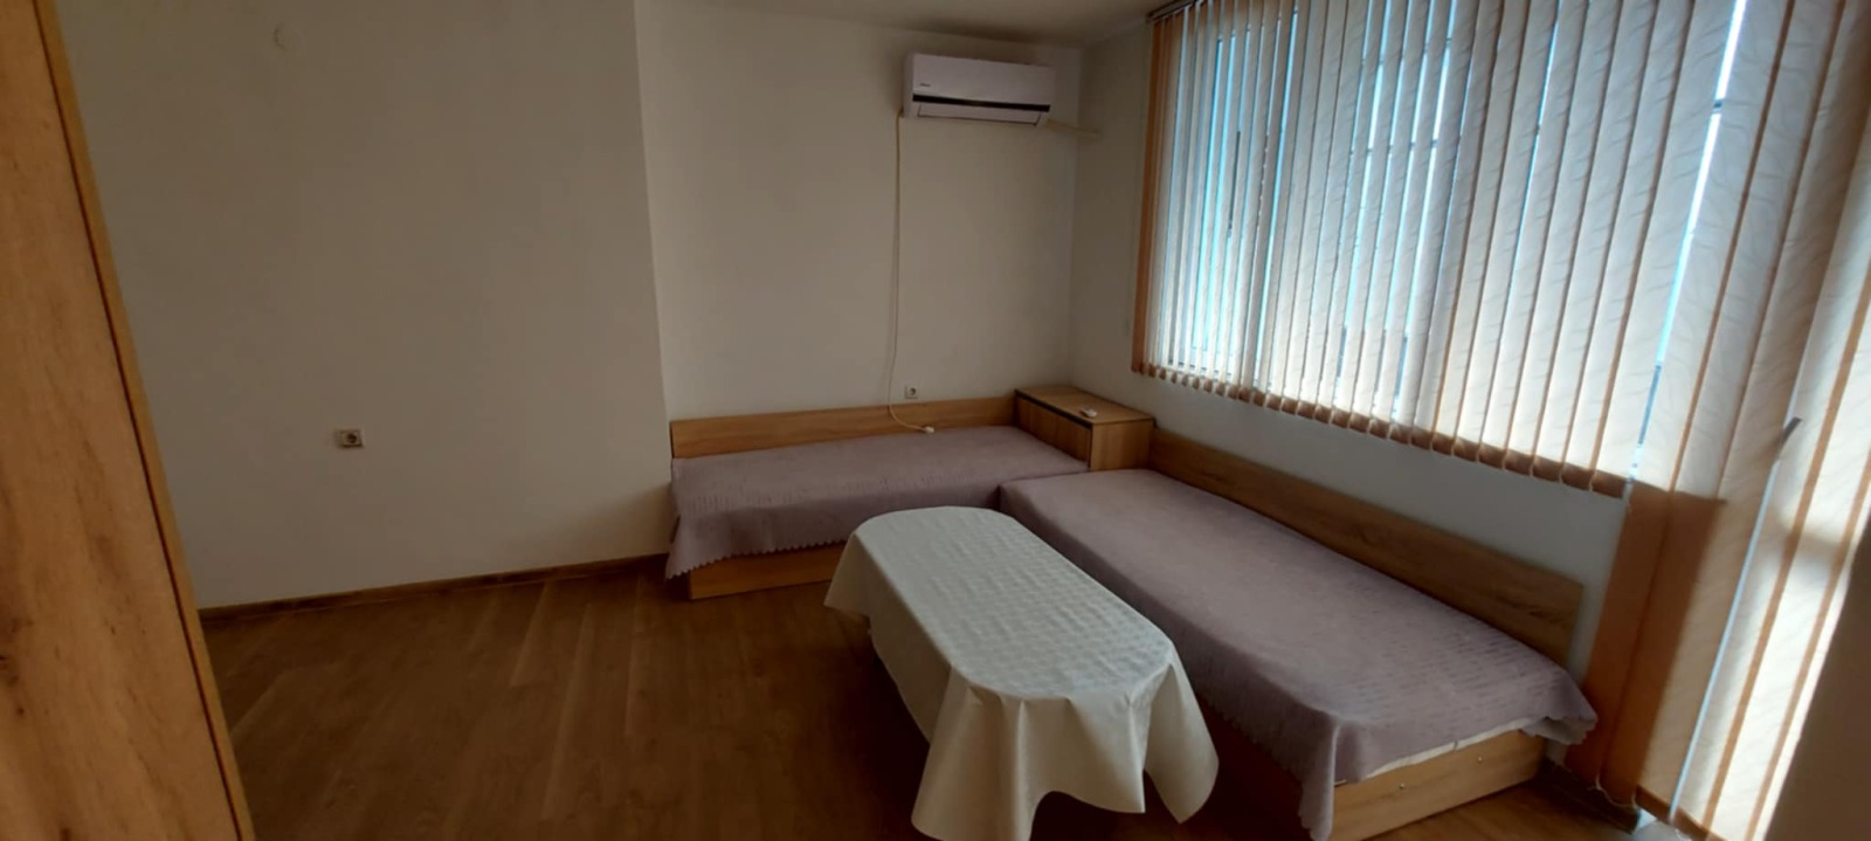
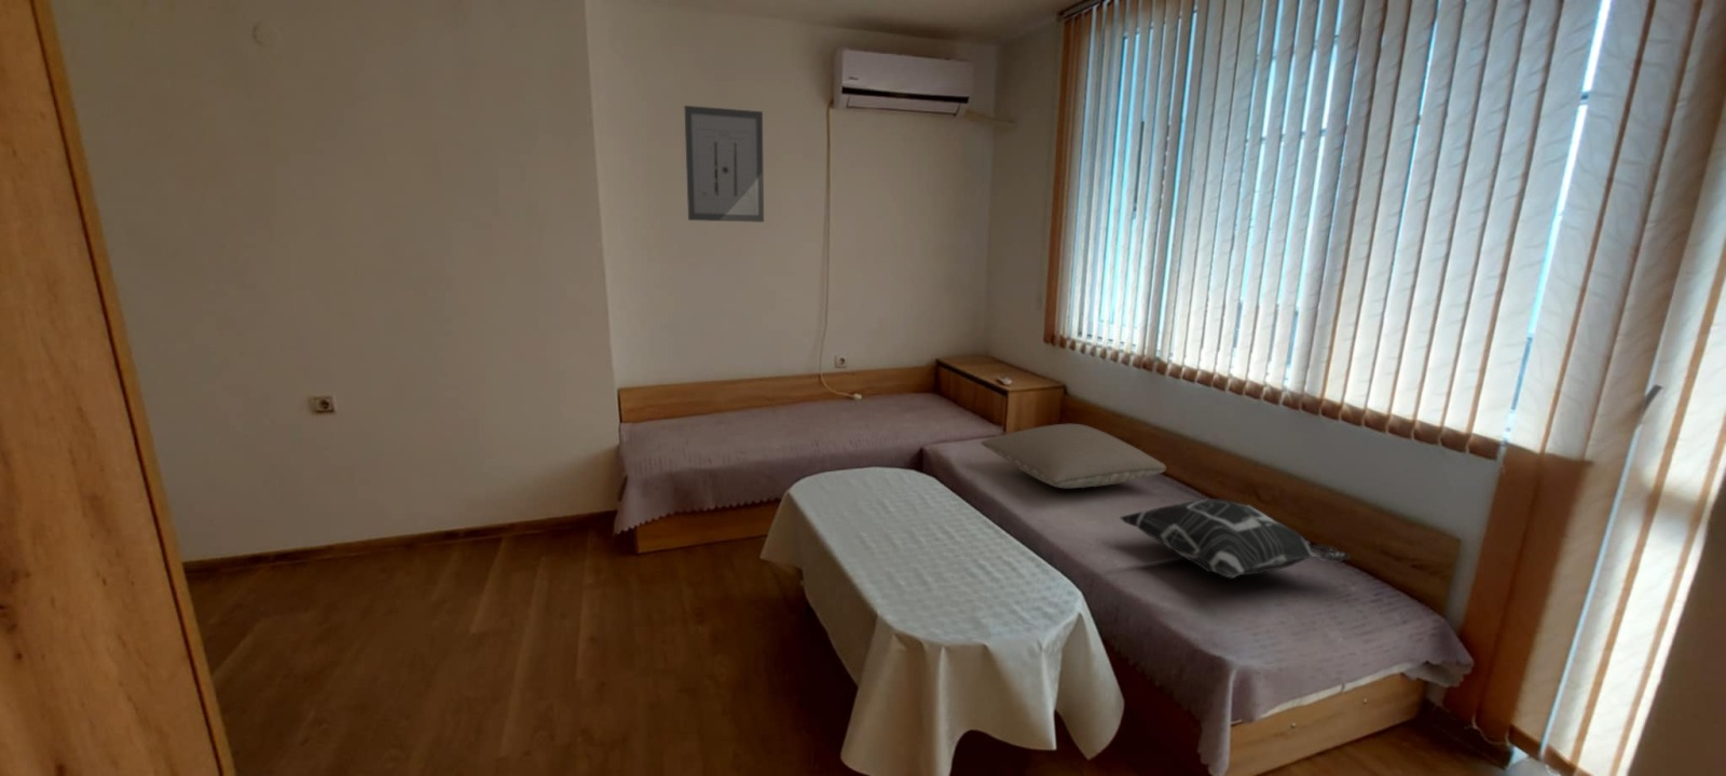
+ pillow (1069, 455)
+ wall art (725, 165)
+ decorative pillow (1228, 535)
